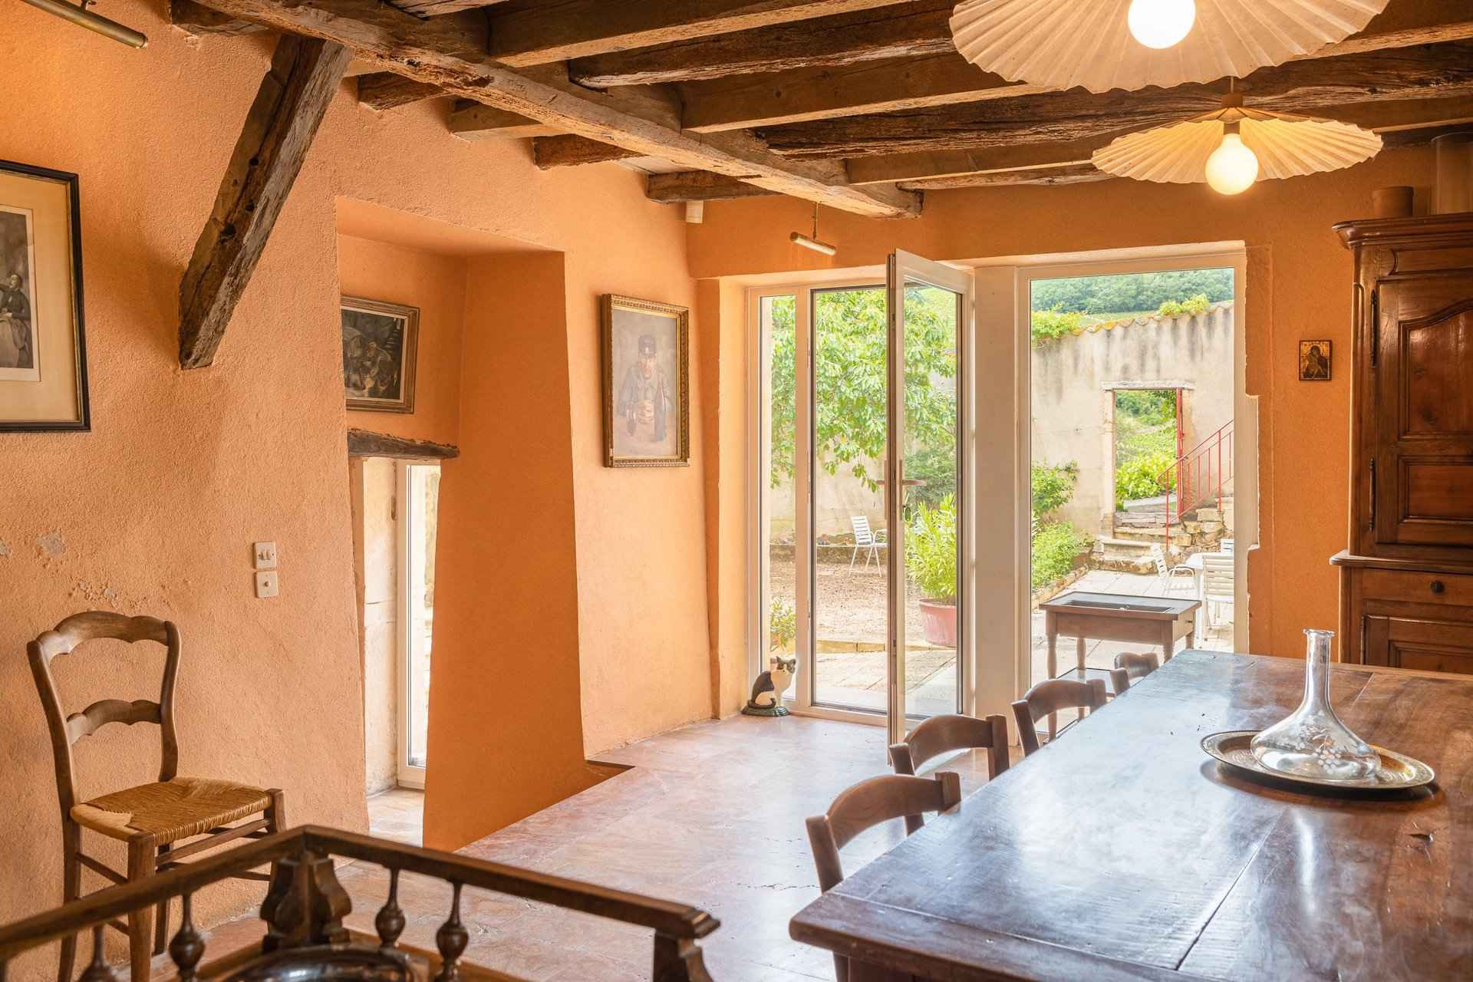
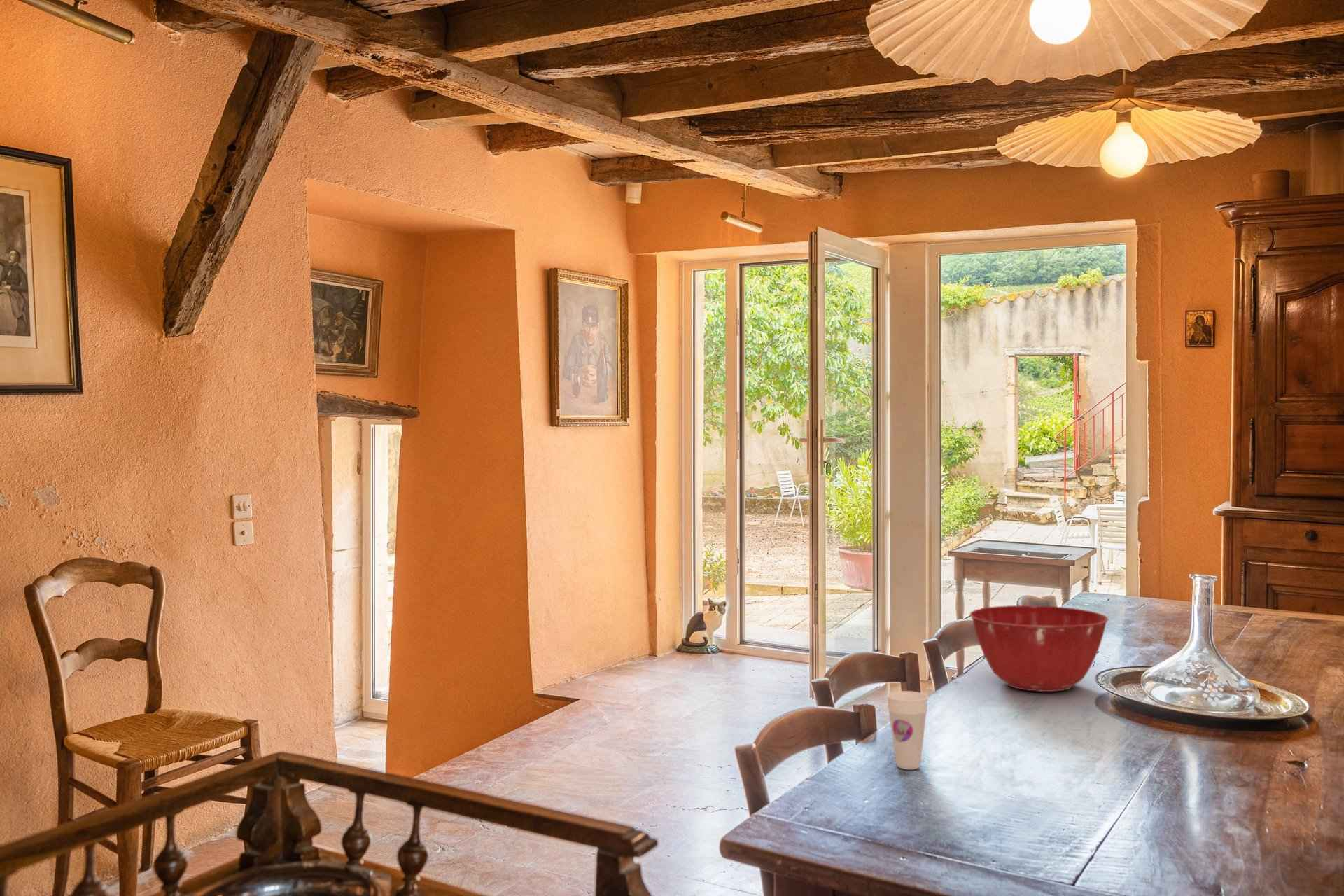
+ mixing bowl (1037, 649)
+ cup (907, 731)
